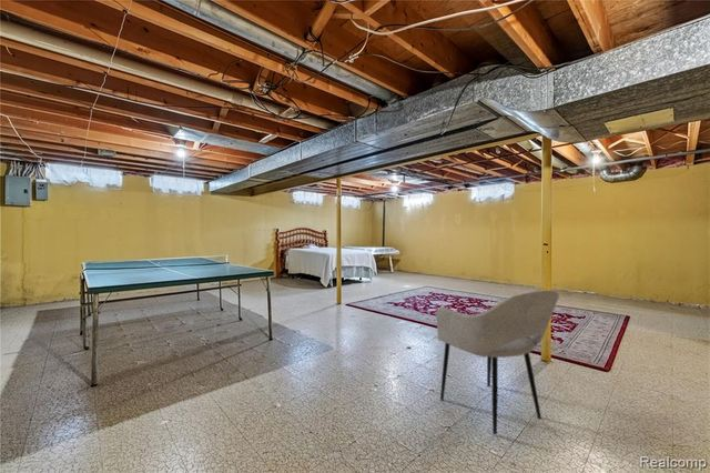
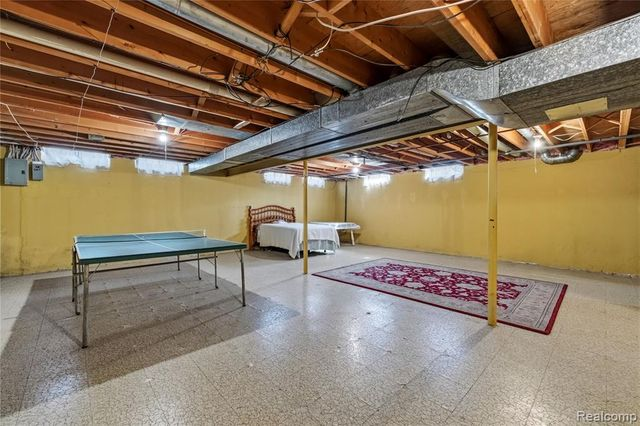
- armchair (497, 348)
